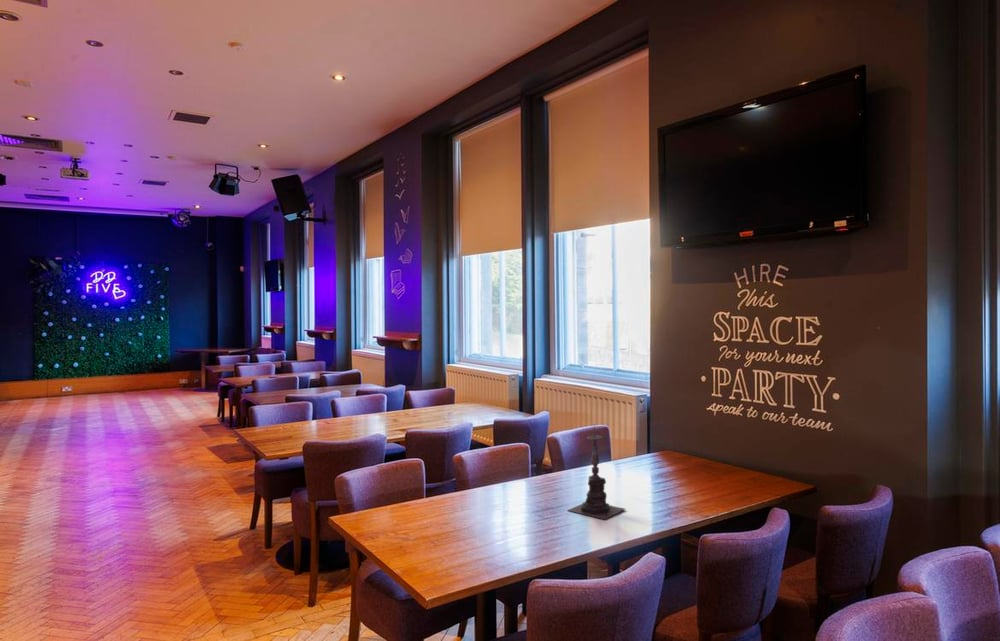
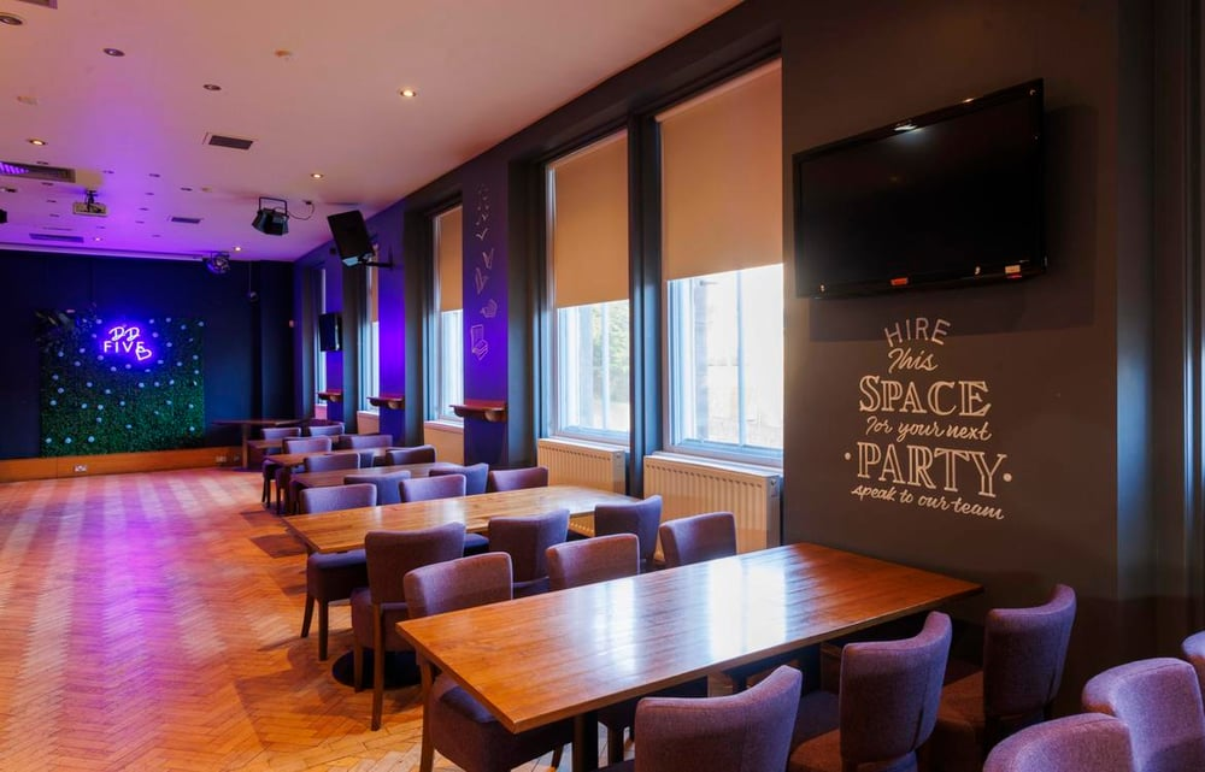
- candle holder (595, 467)
